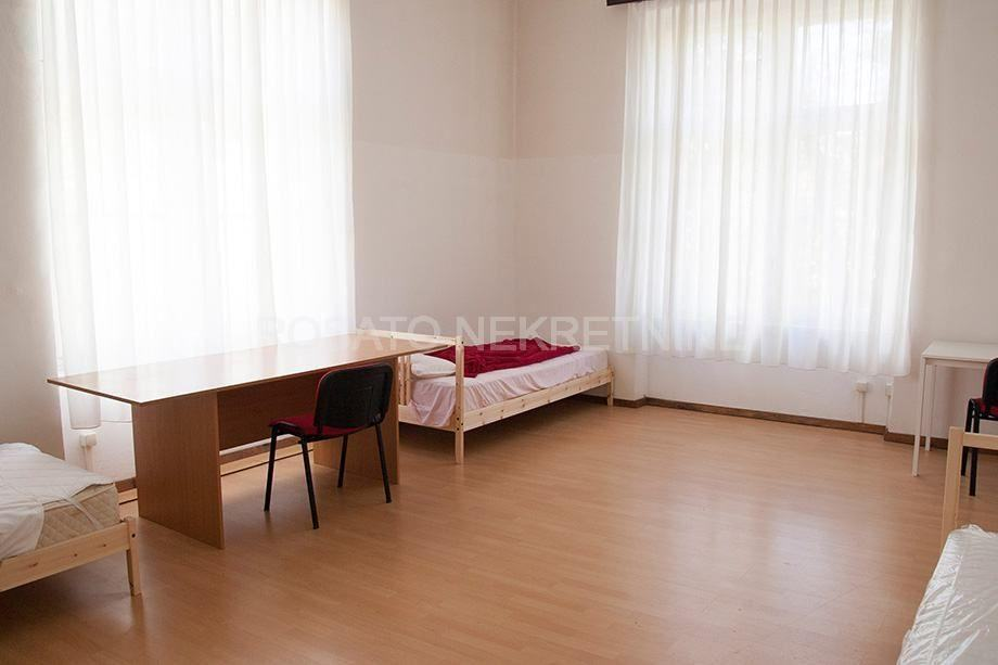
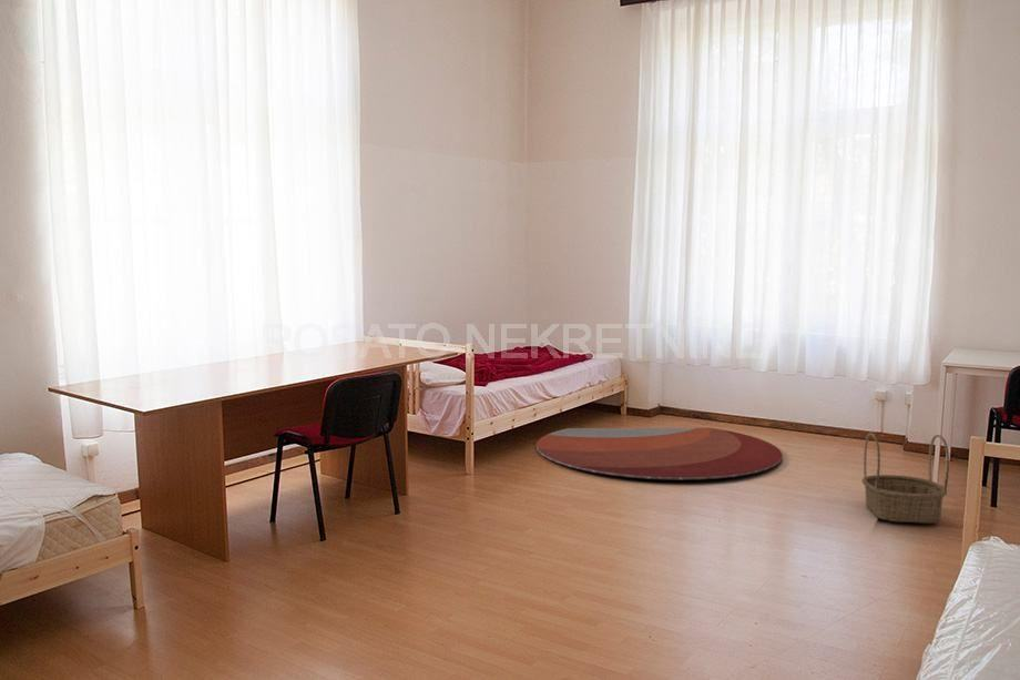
+ basket (904, 476)
+ rug (655, 447)
